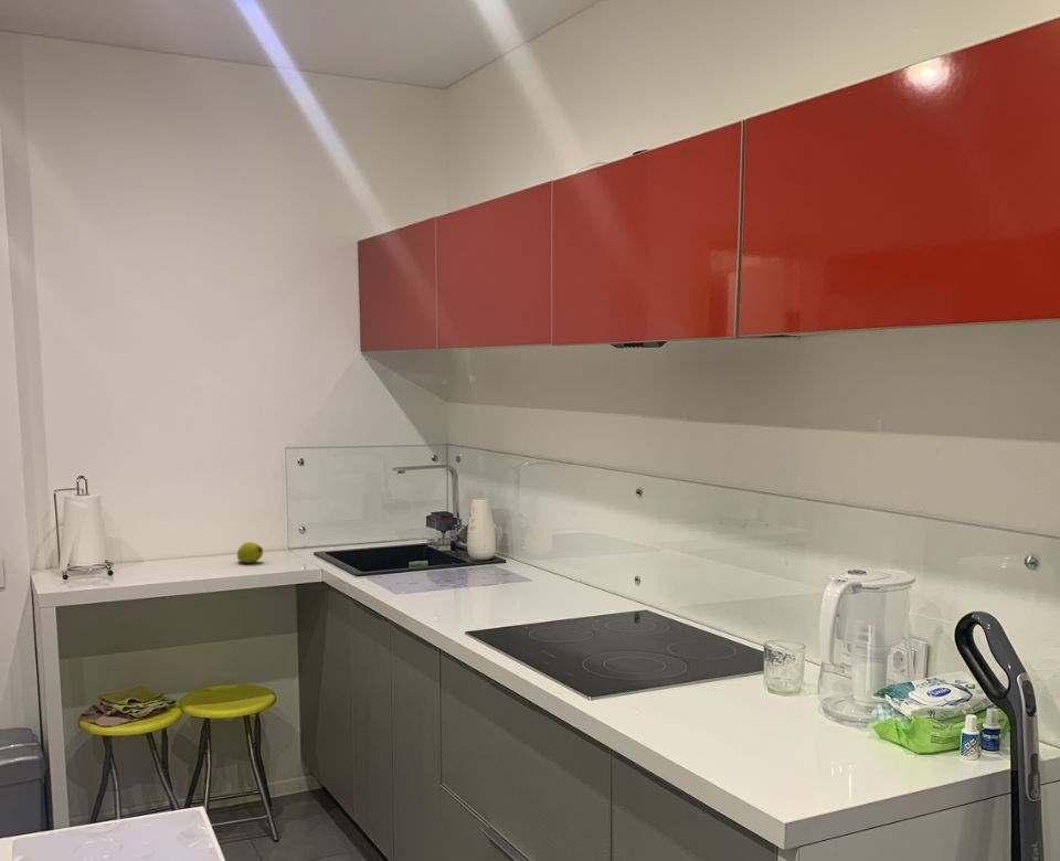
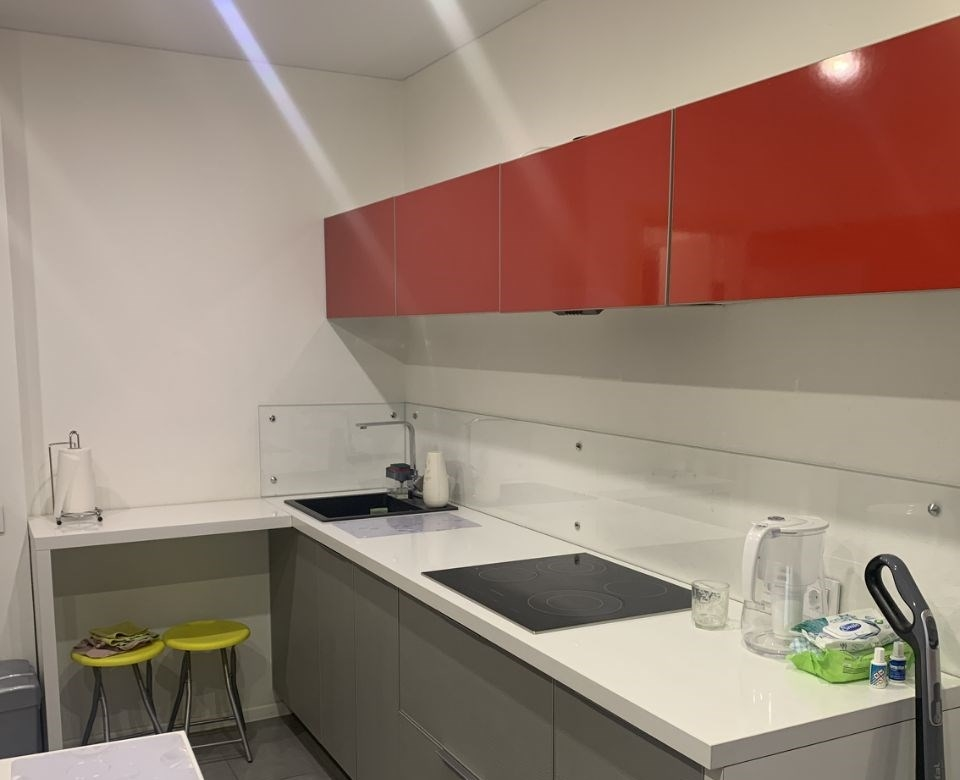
- fruit (248, 551)
